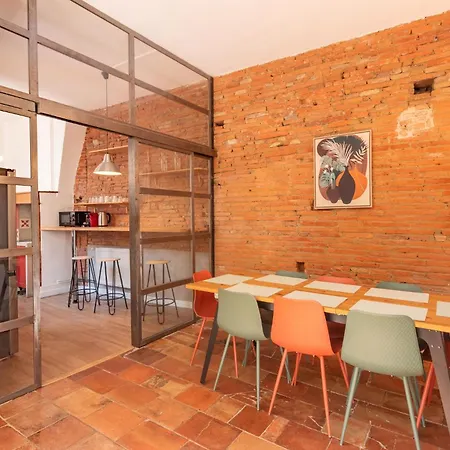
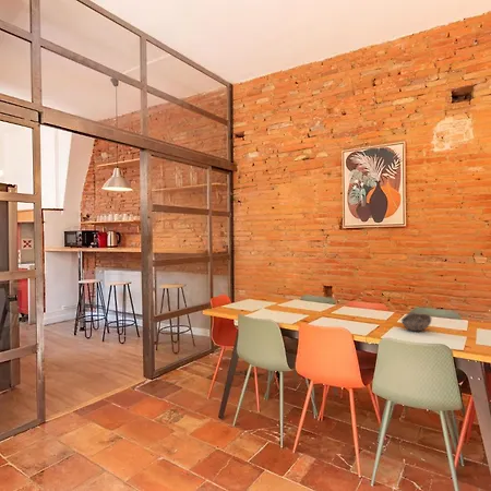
+ bowl (416, 322)
